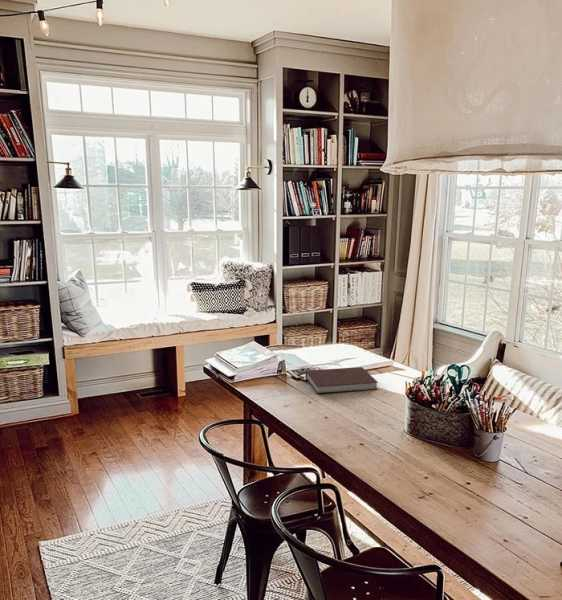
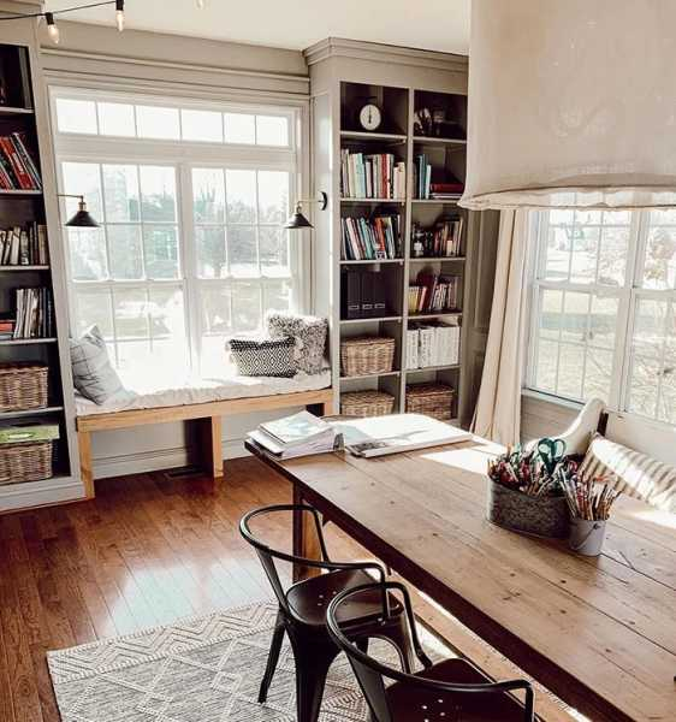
- notebook (340, 379)
